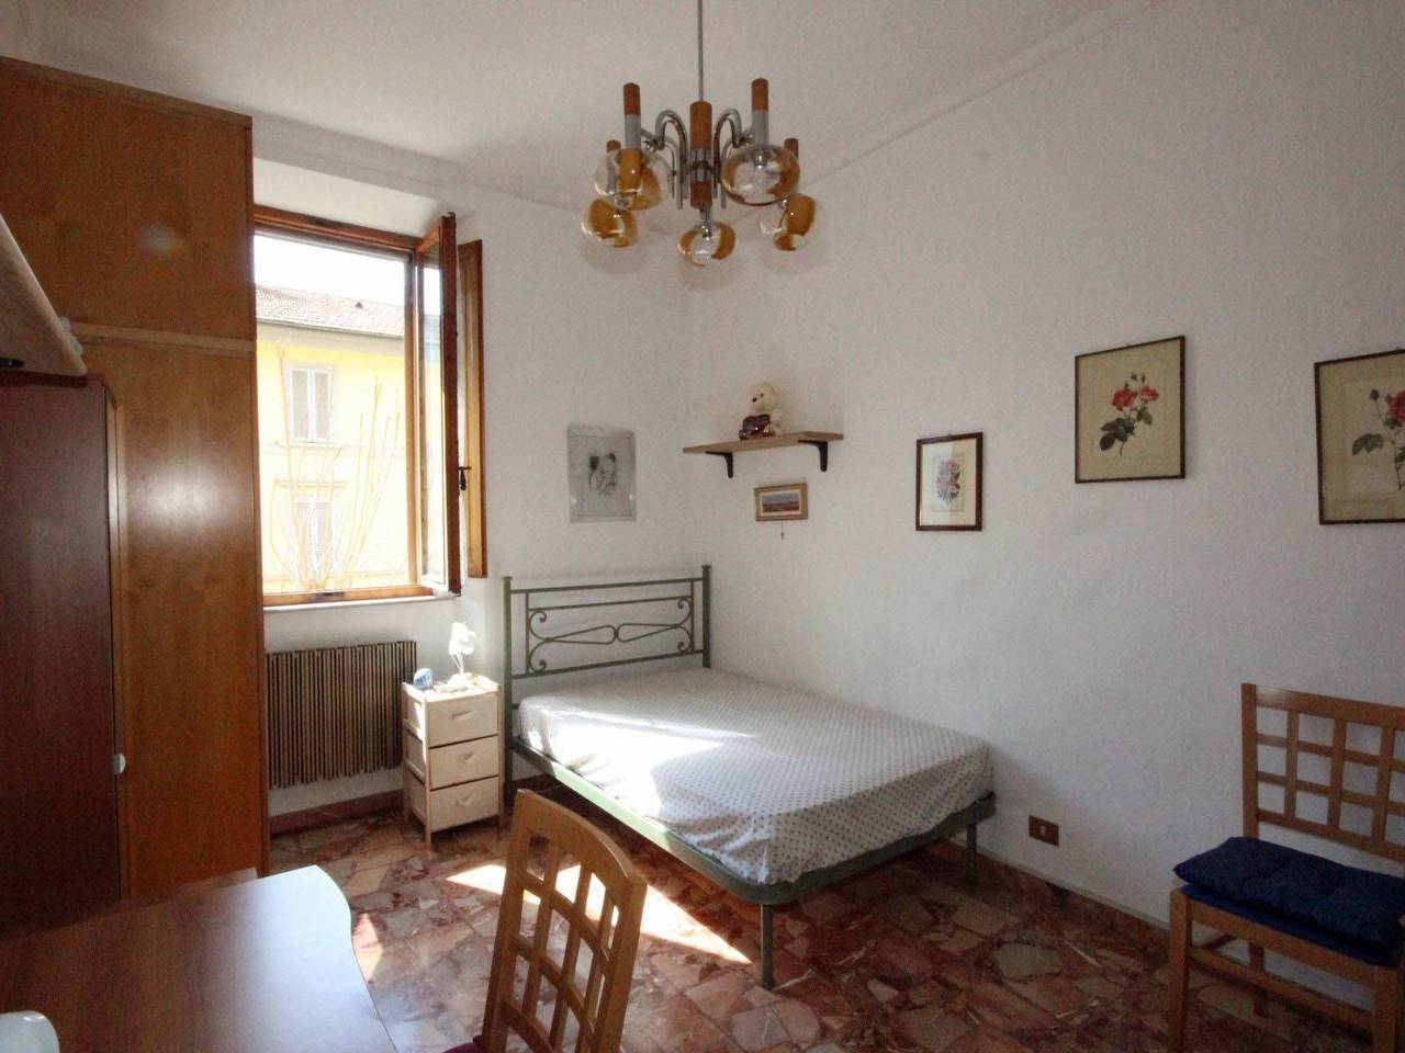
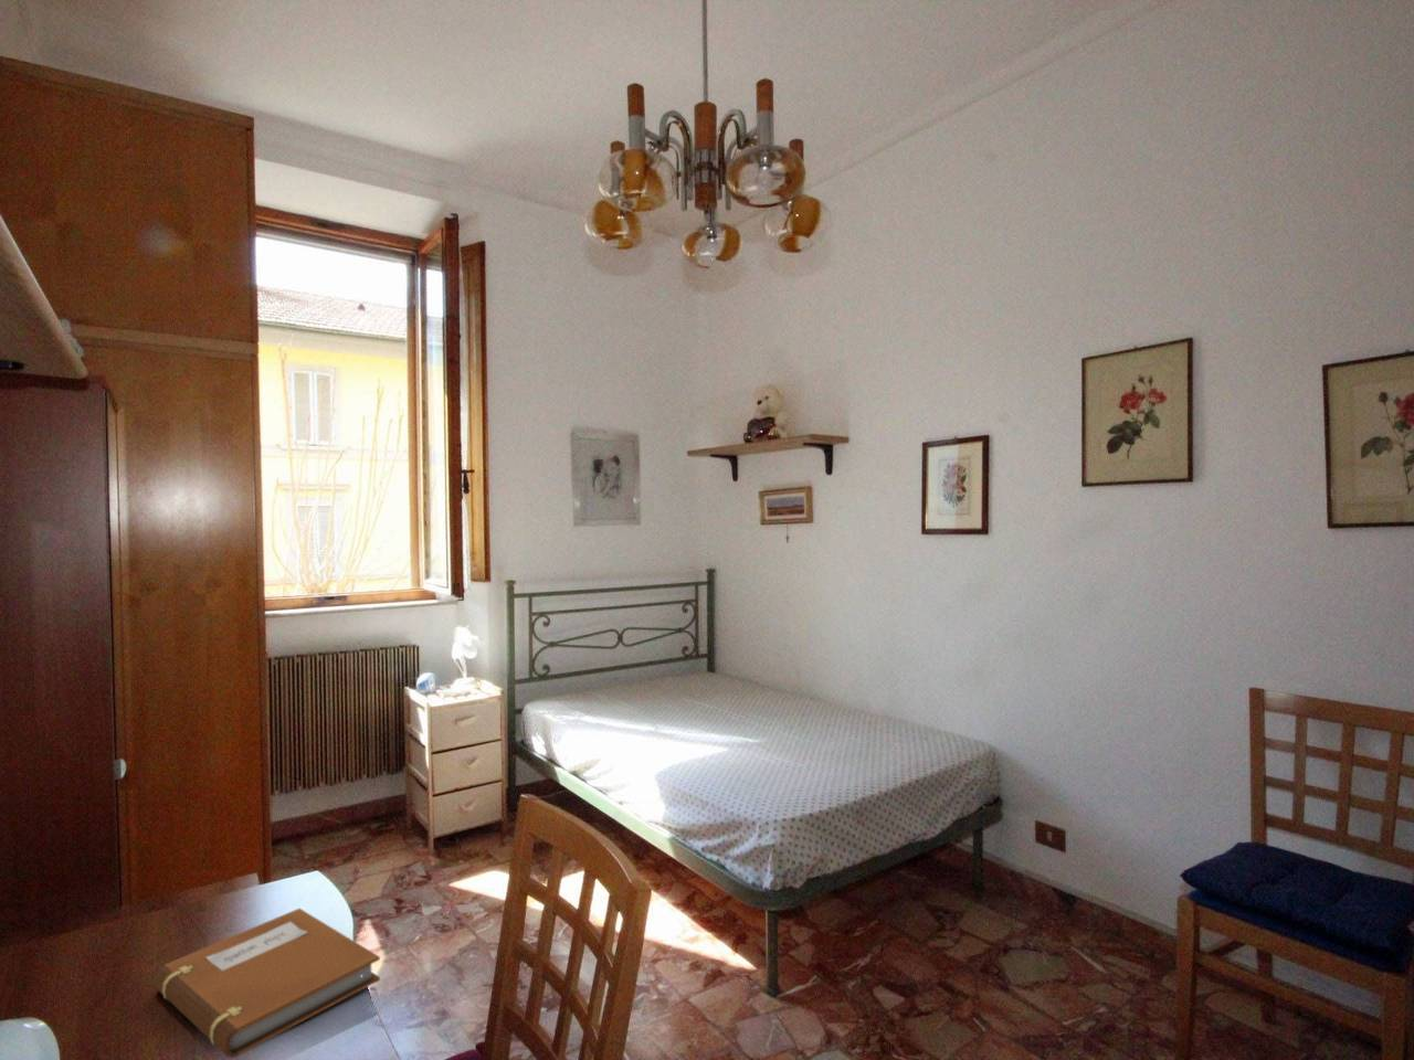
+ notebook (265, 973)
